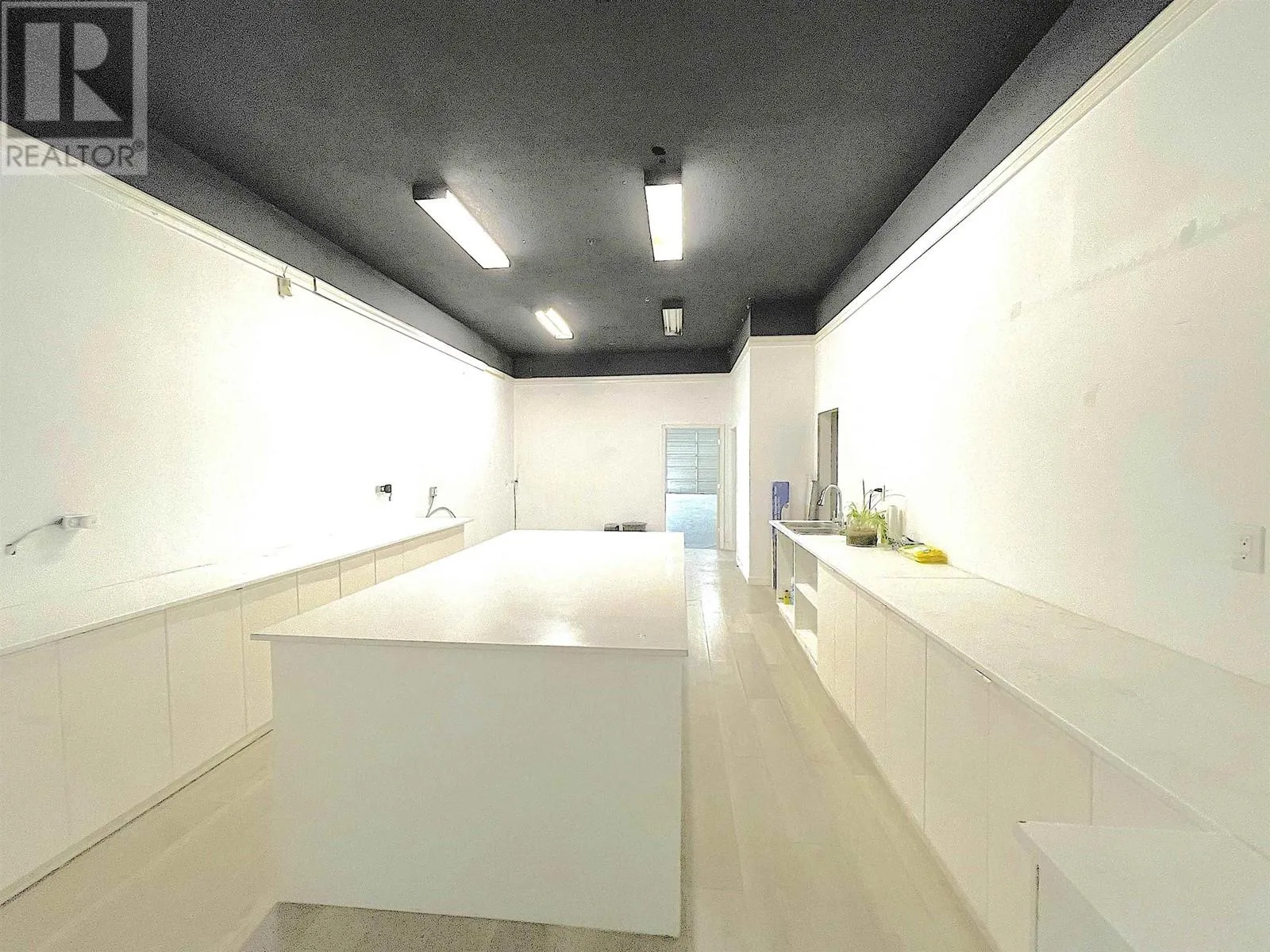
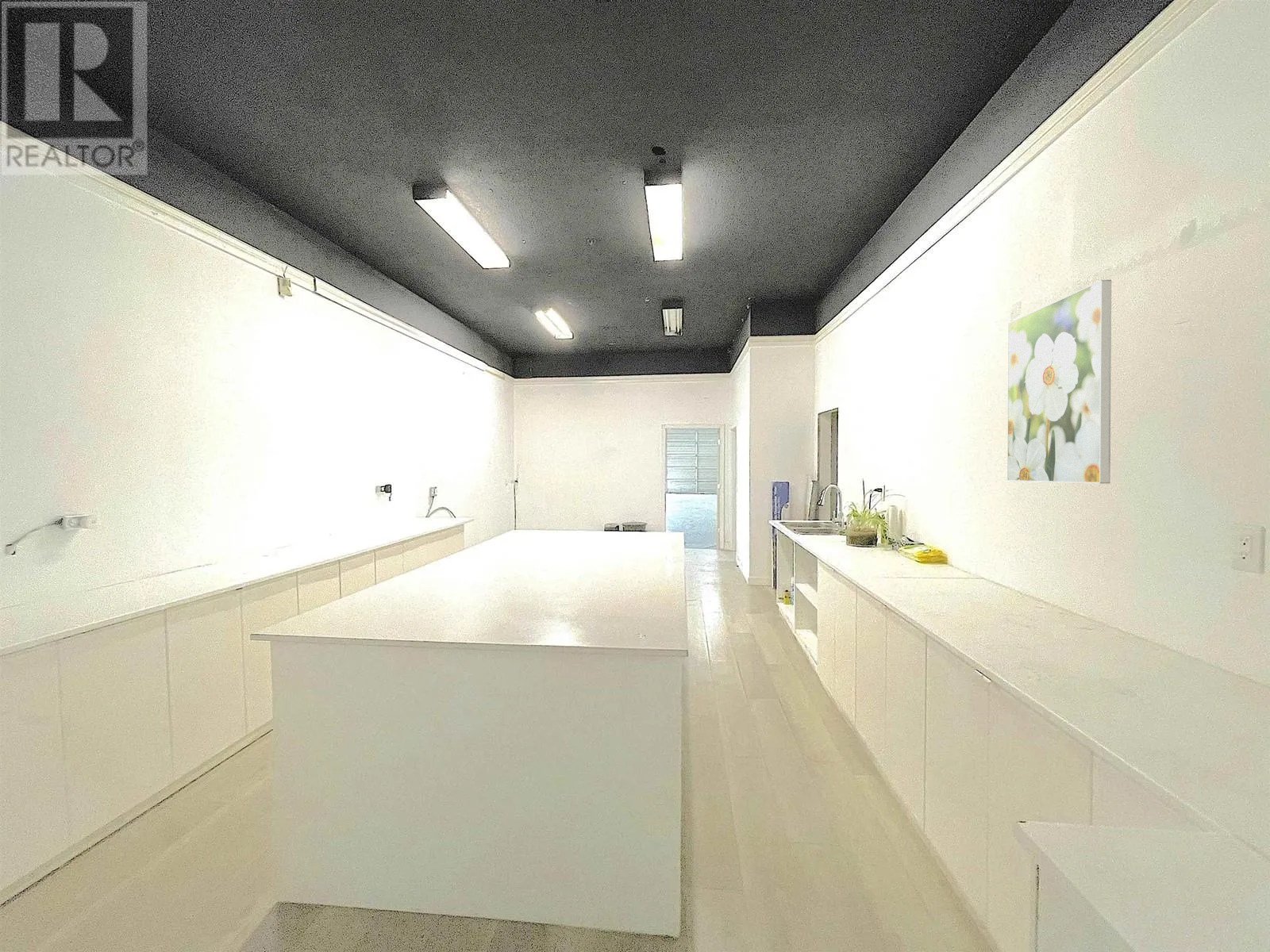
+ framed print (1053, 393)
